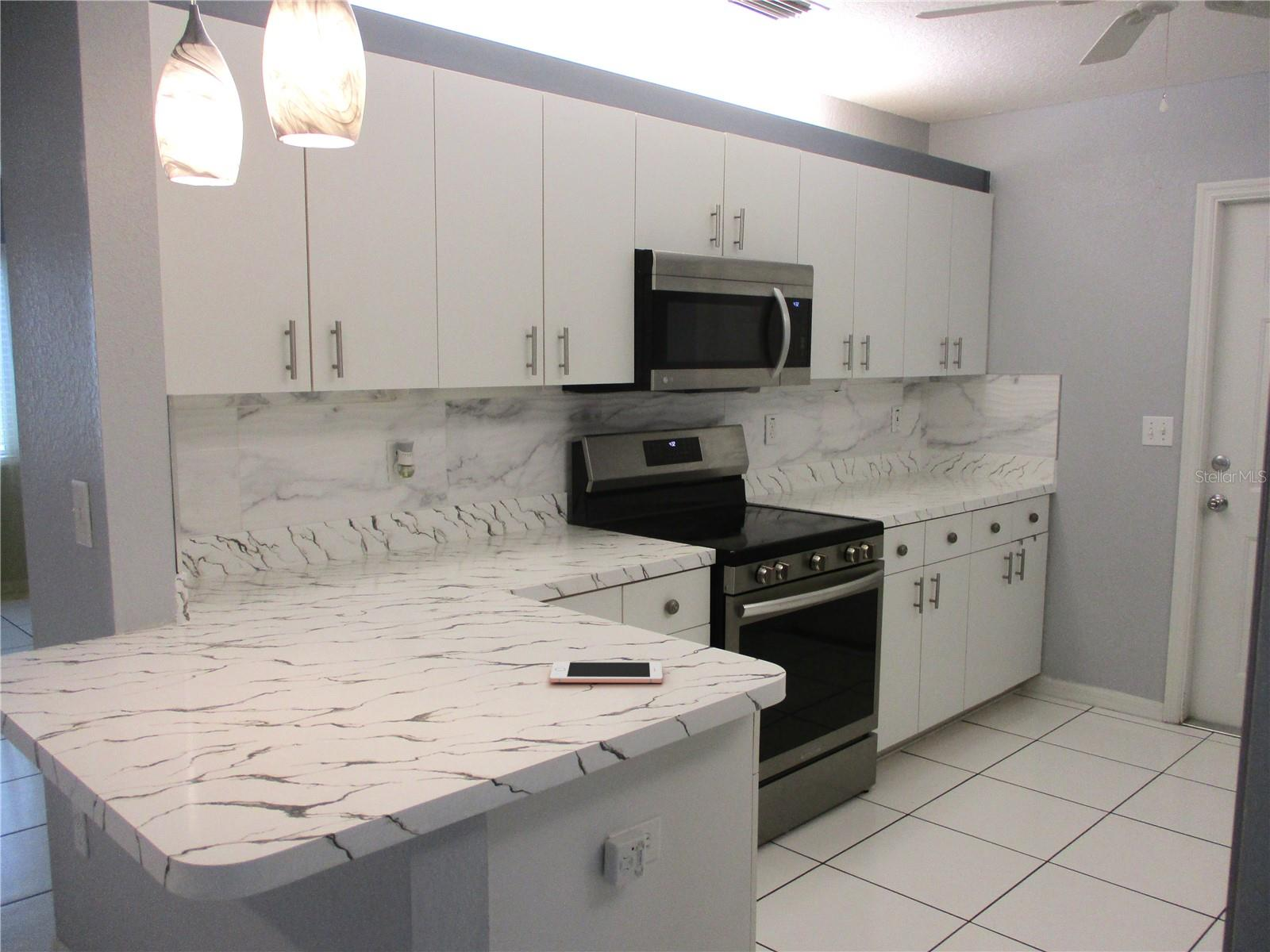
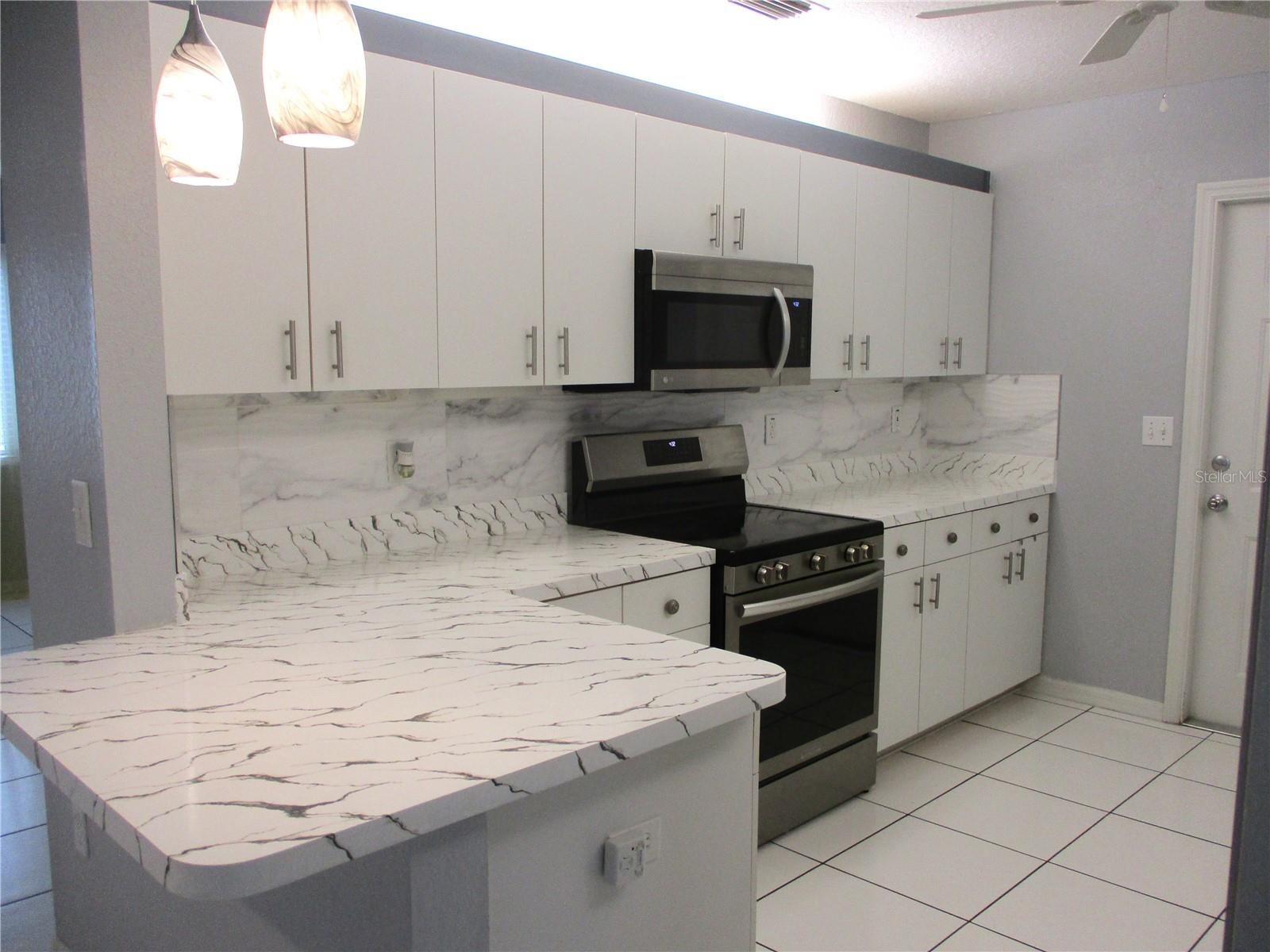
- cell phone (606, 672)
